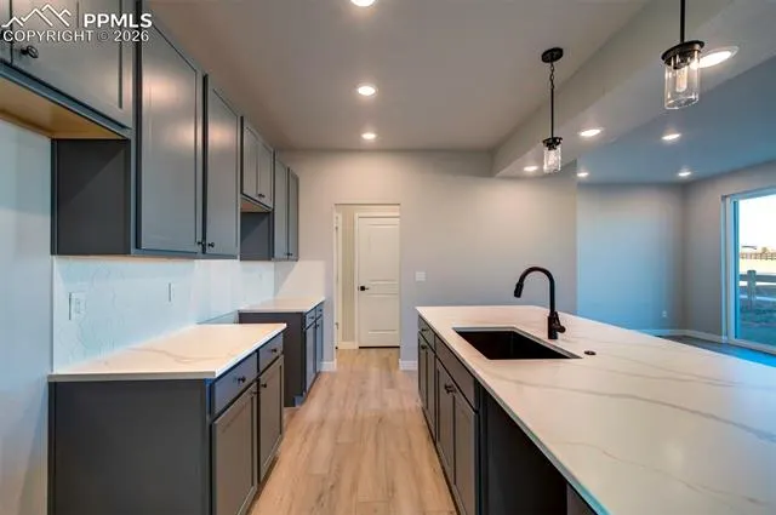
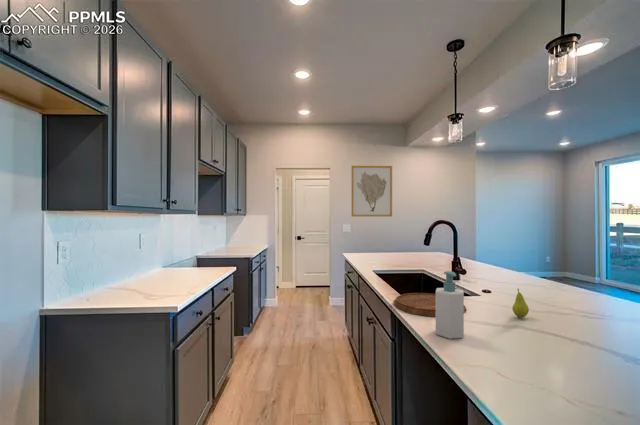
+ soap bottle (449, 302)
+ cutting board (428, 303)
+ fruit (520, 302)
+ wall art (371, 191)
